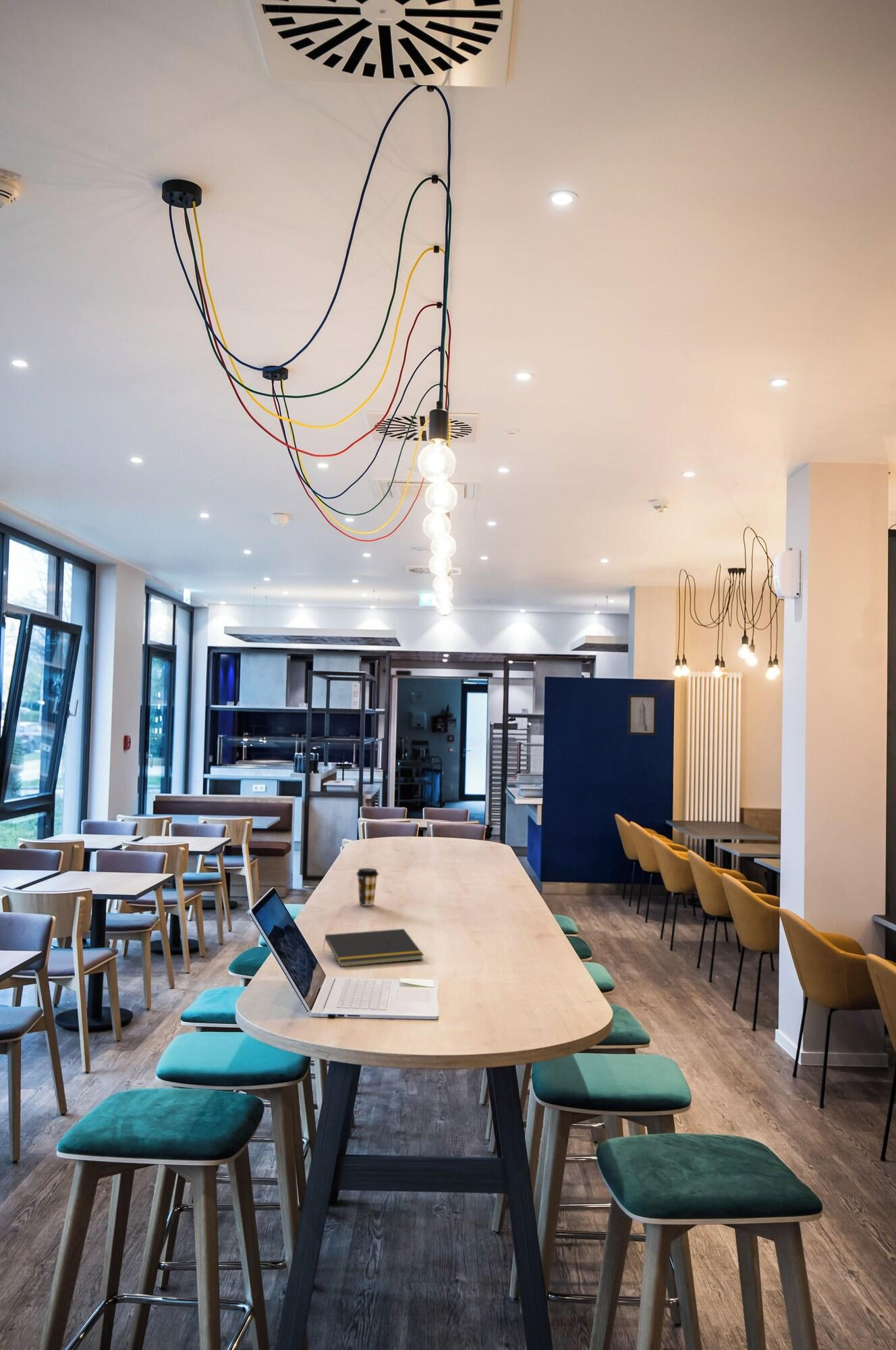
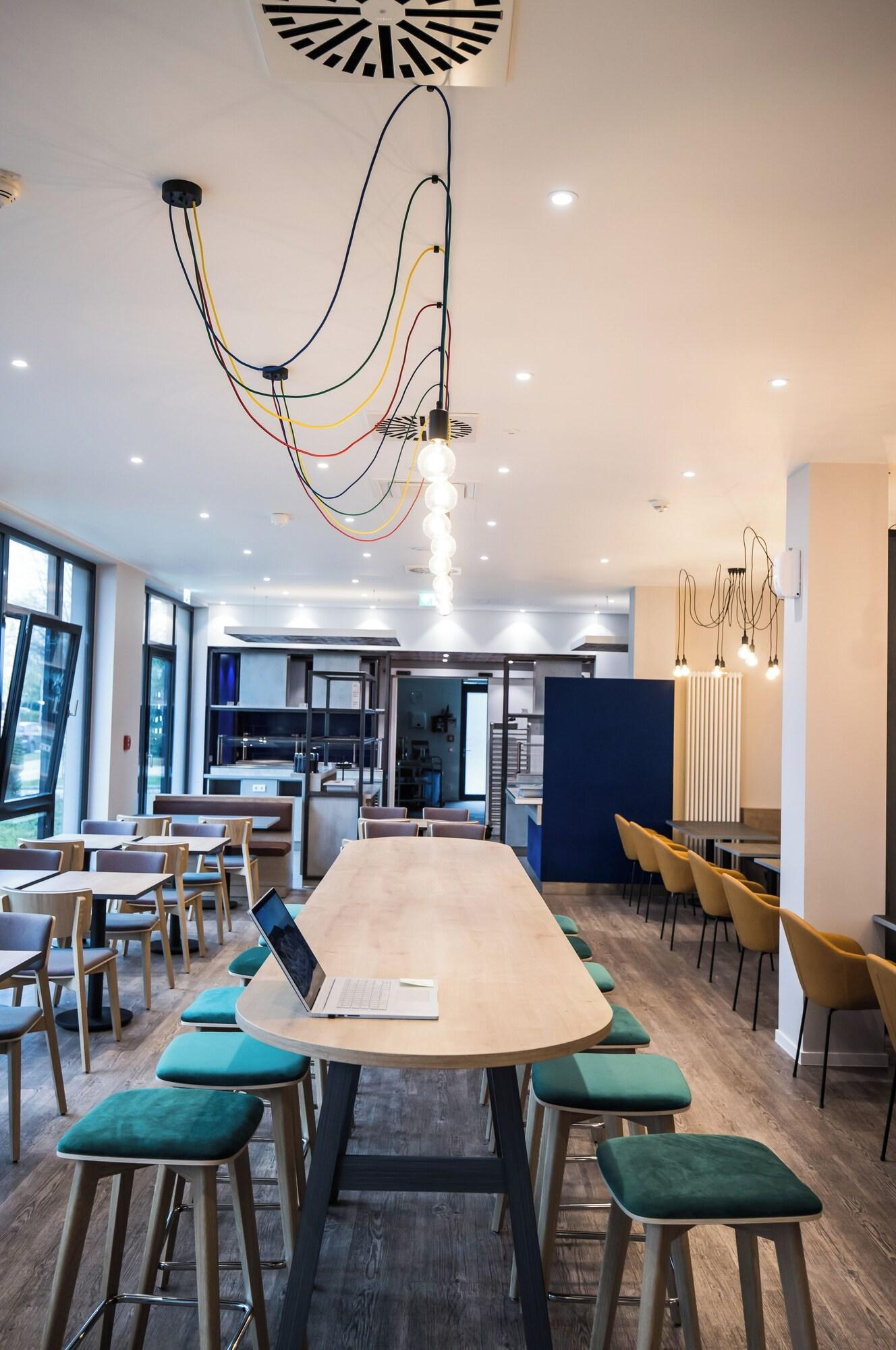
- notepad (373, 946)
- wall art (642, 715)
- coffee cup (367, 886)
